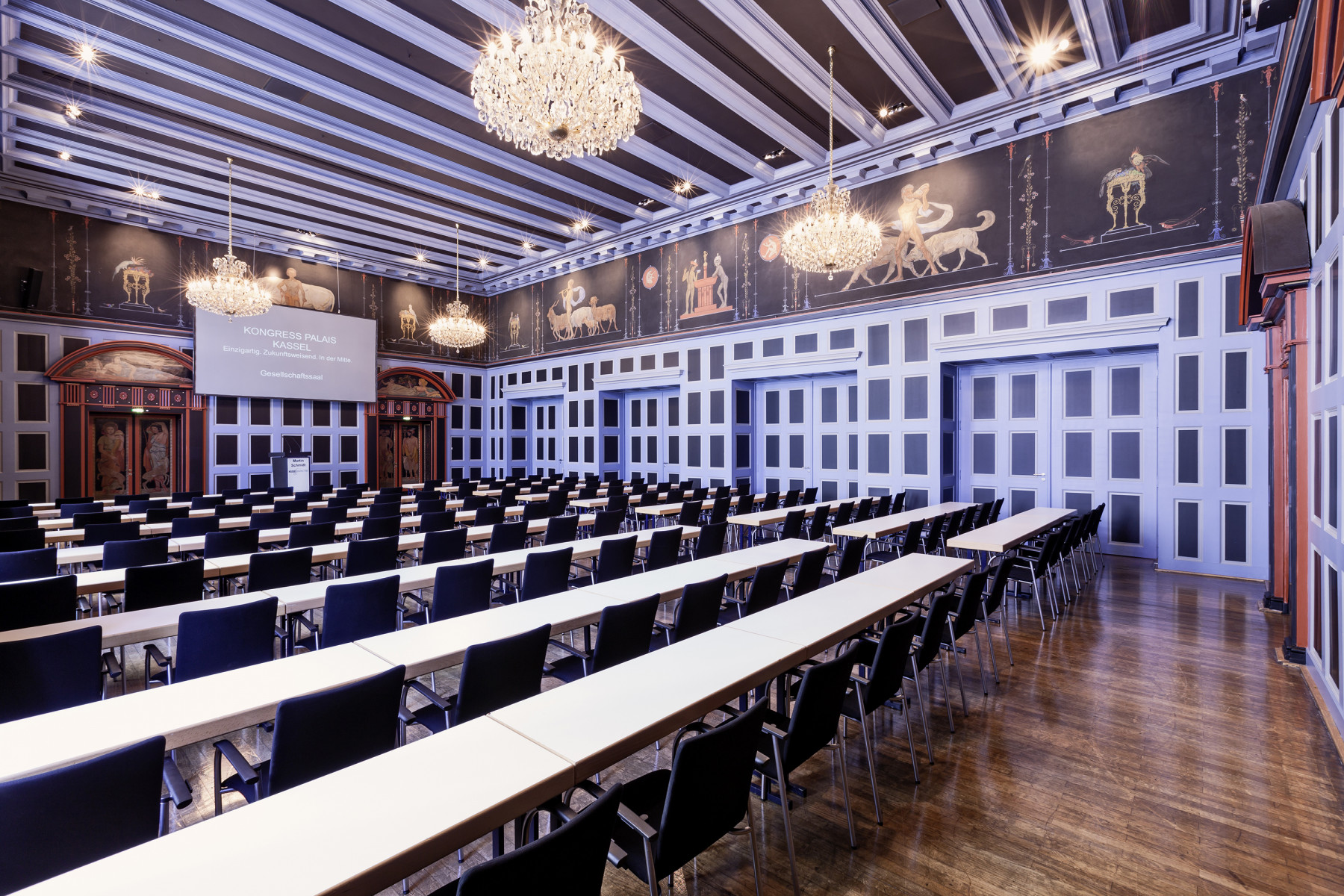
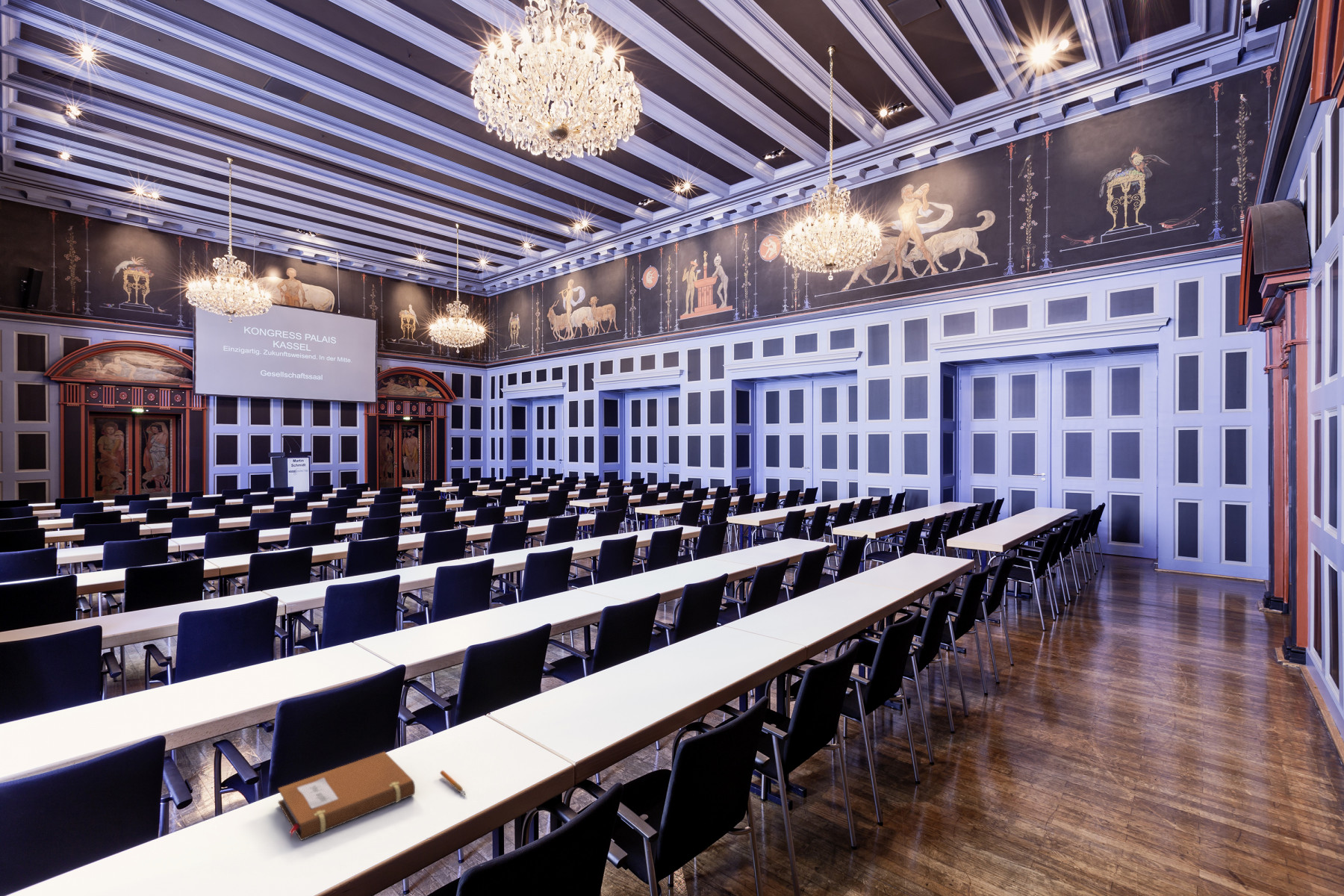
+ craft knife (453, 783)
+ notebook (344, 793)
